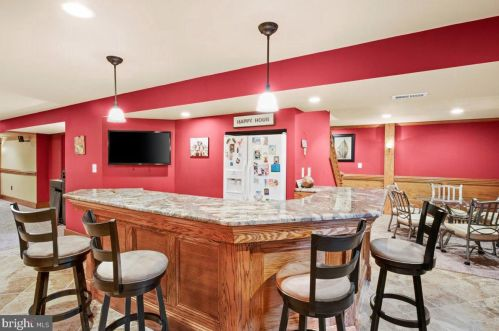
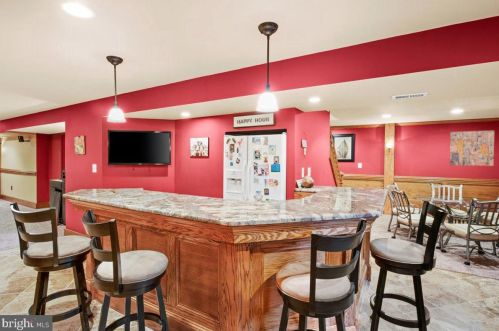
+ wall art (471, 148)
